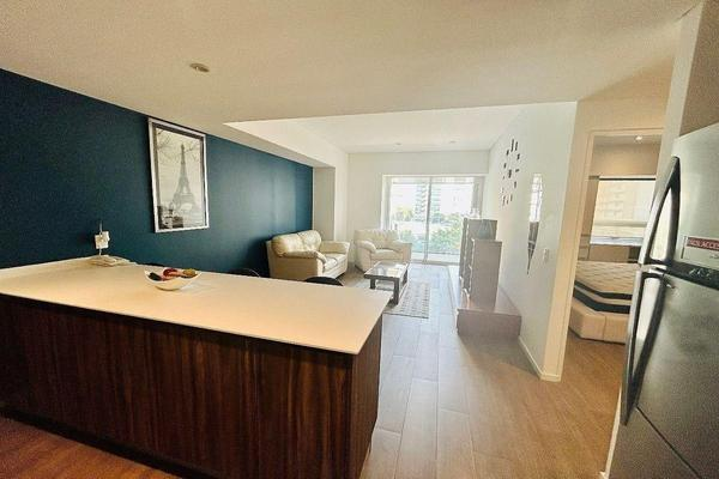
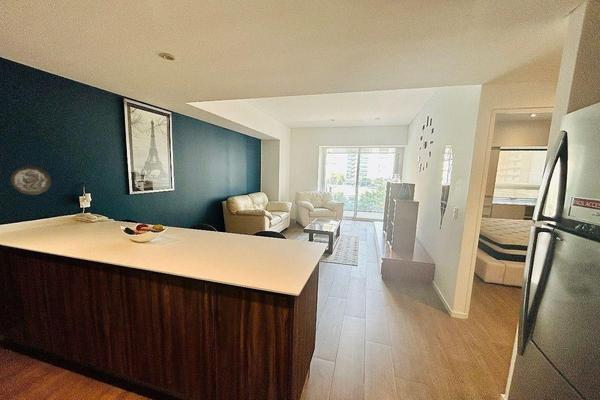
+ decorative plate (31, 180)
